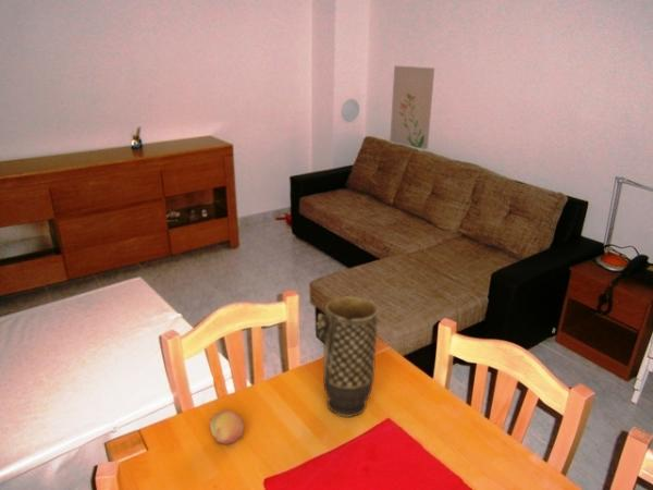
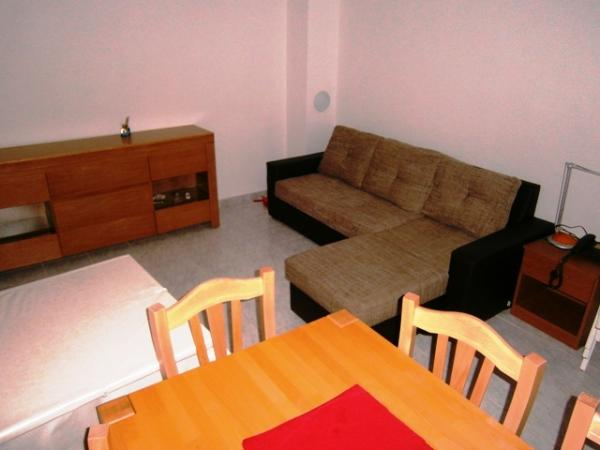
- wall art (410, 107)
- vase (348, 357)
- fruit (226, 425)
